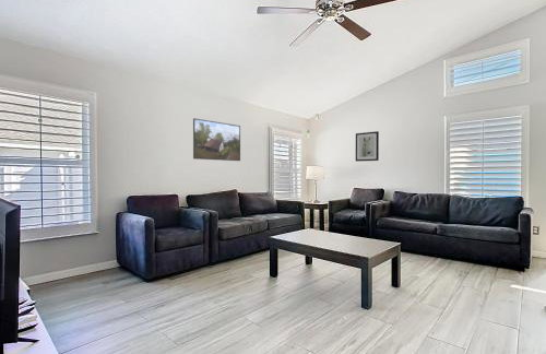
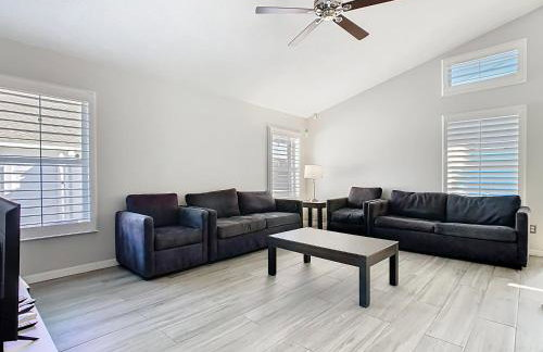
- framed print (218, 141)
- wall art (366, 146)
